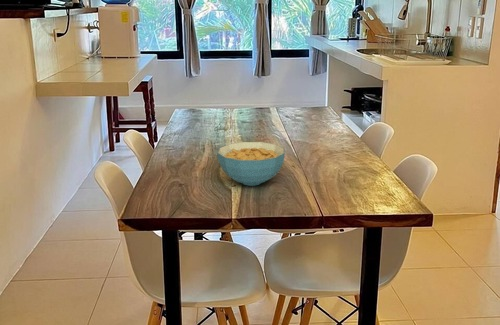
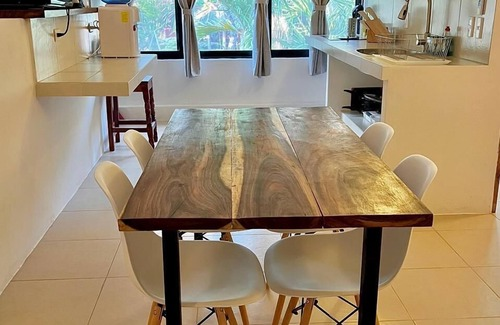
- cereal bowl (251, 166)
